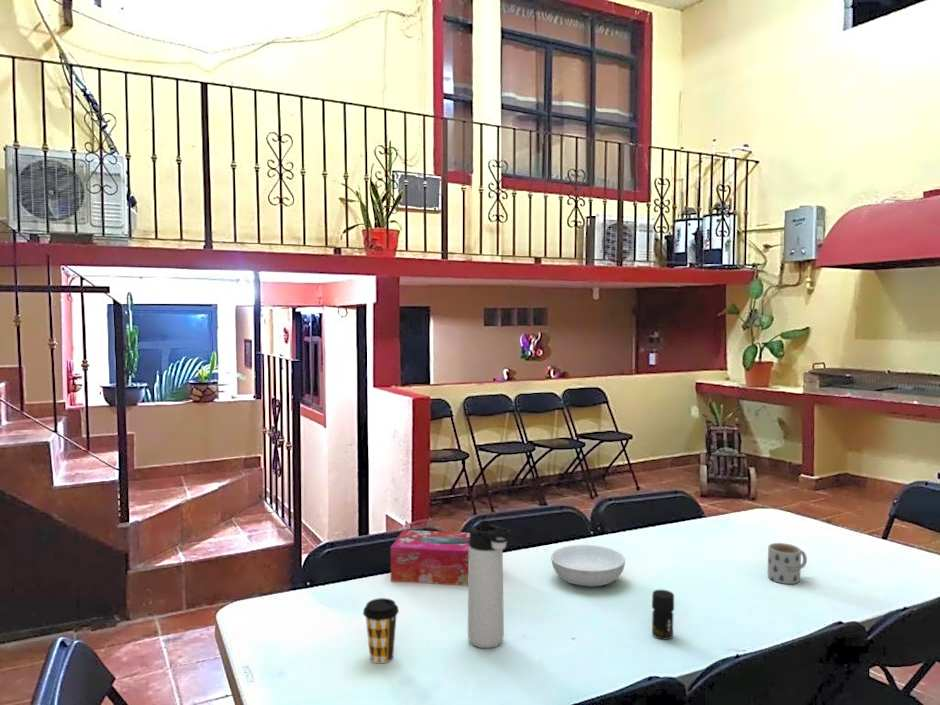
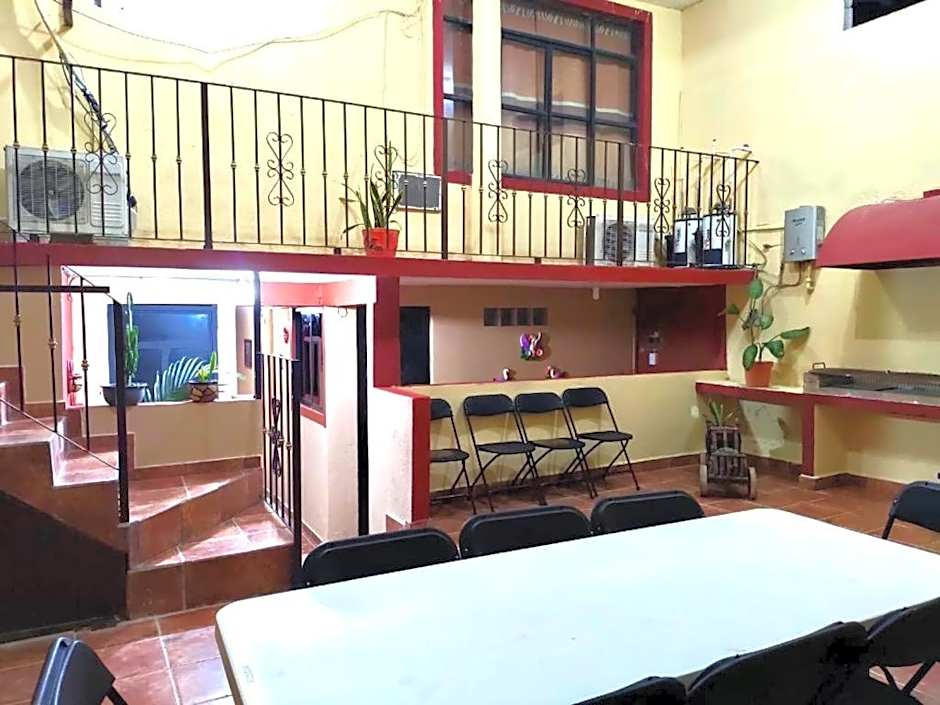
- thermos bottle (490, 585)
- mug (788, 562)
- tissue box (445, 557)
- serving bowl (587, 568)
- jar (662, 614)
- coffee cup (381, 630)
